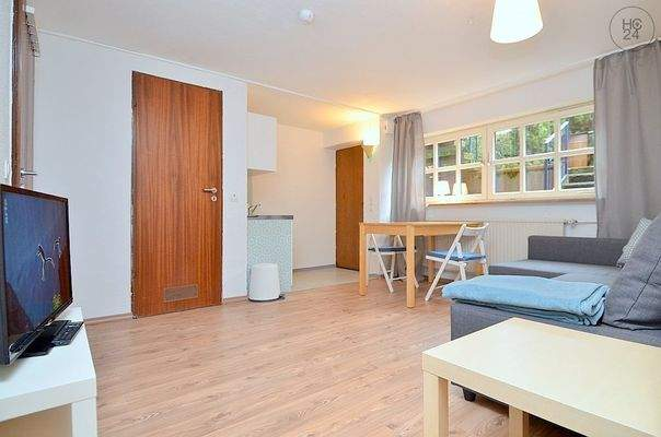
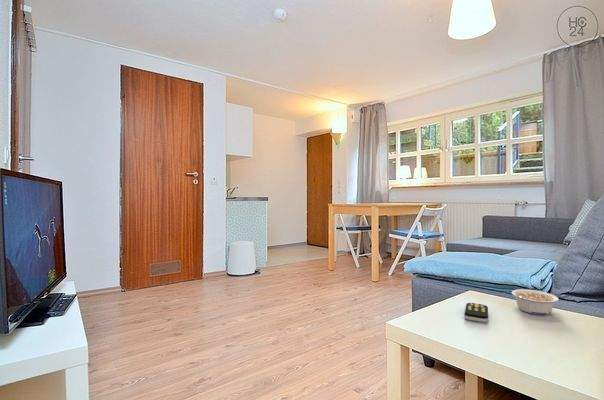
+ legume (534, 301)
+ remote control (476, 311)
